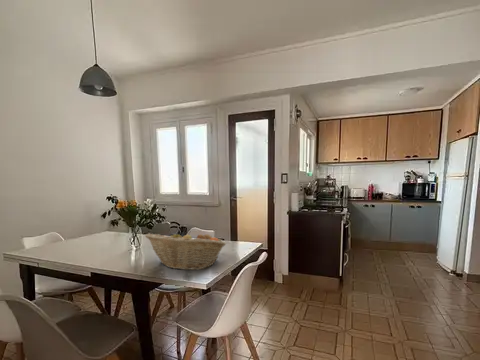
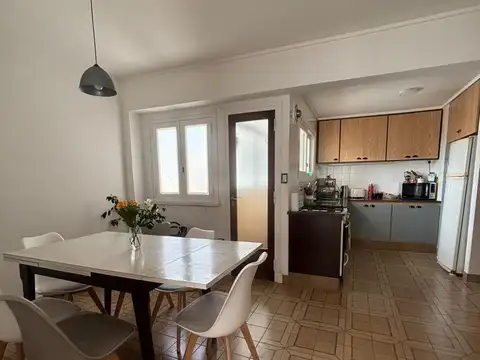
- fruit basket (186, 245)
